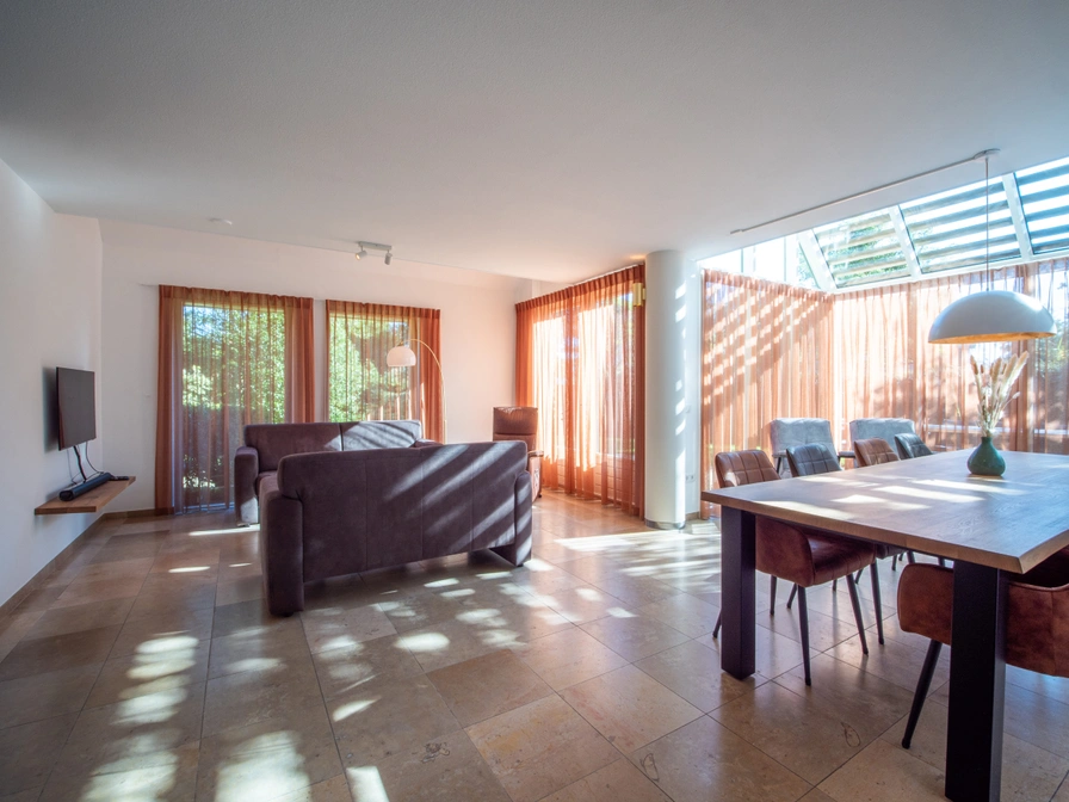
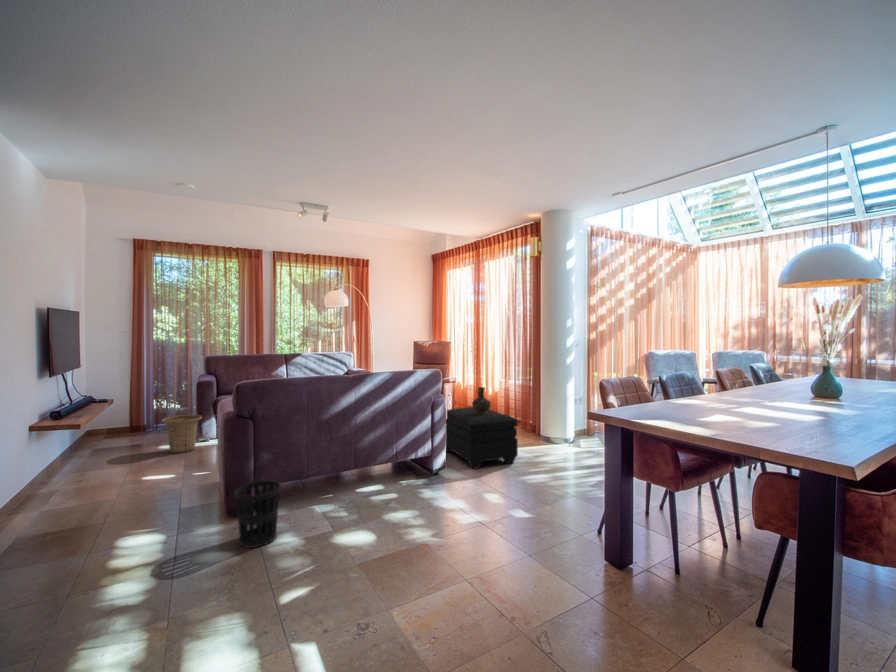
+ basket (182, 434)
+ ottoman (477, 434)
+ wastebasket (258, 513)
+ ceramic jug (481, 400)
